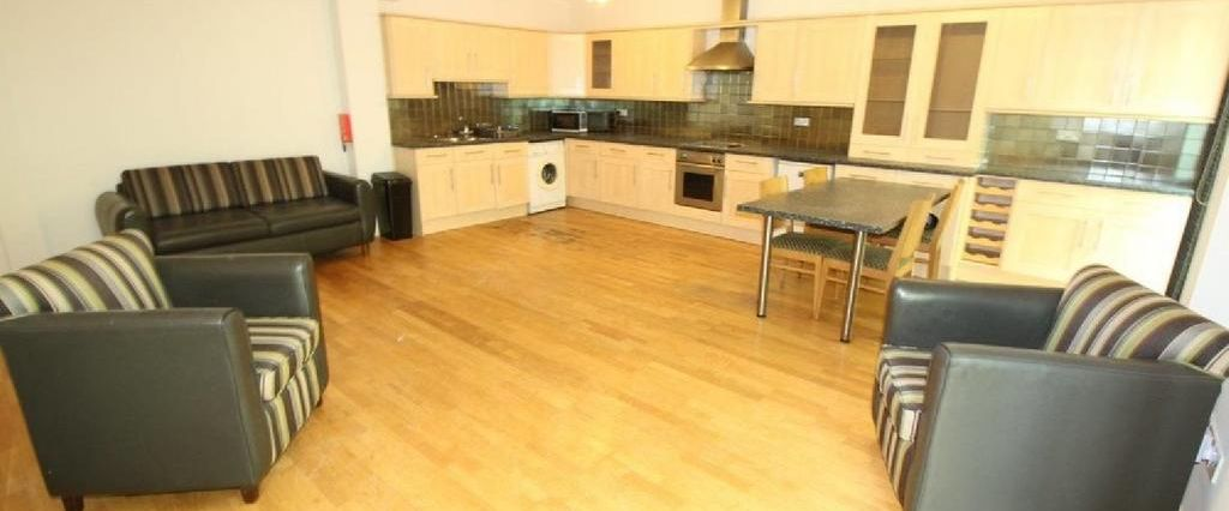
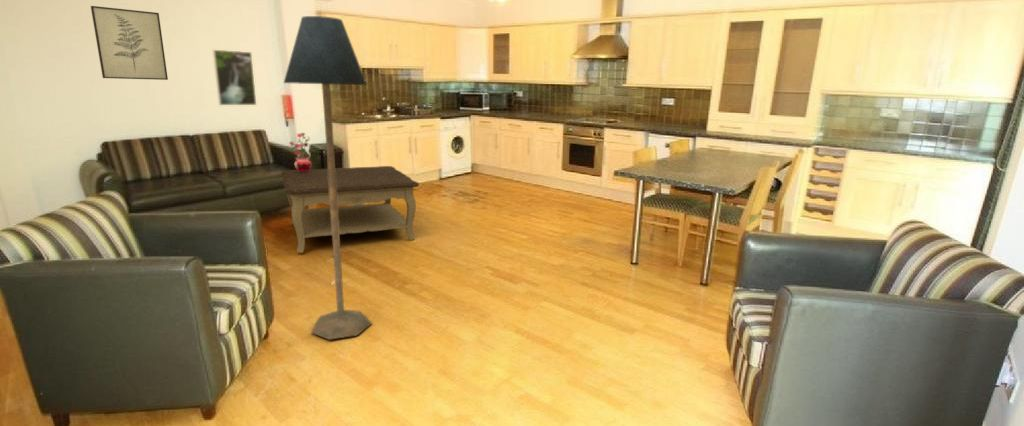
+ floor lamp (332, 183)
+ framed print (235, 78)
+ wall art (131, 44)
+ potted plant (302, 152)
+ coffee table (349, 204)
